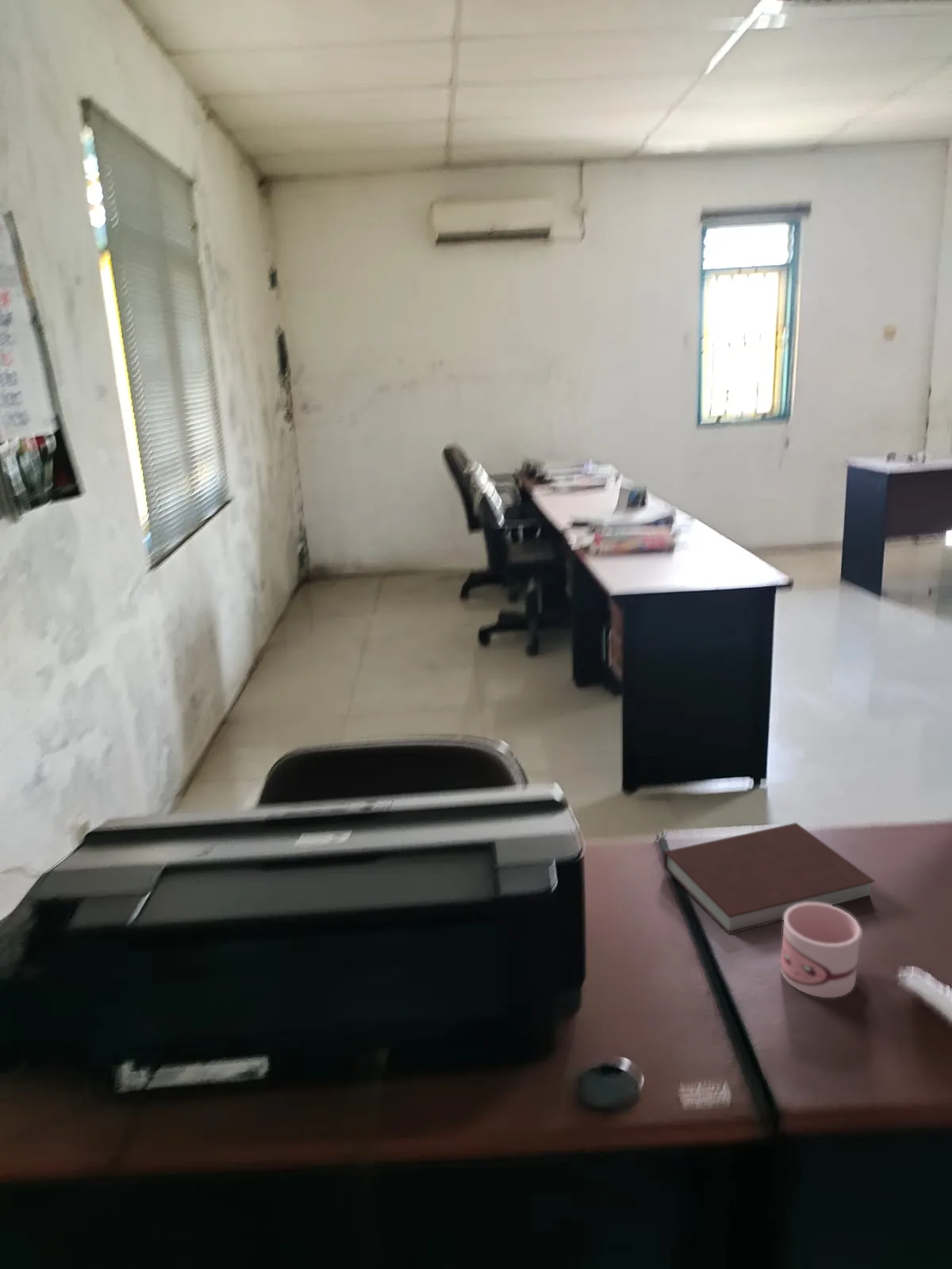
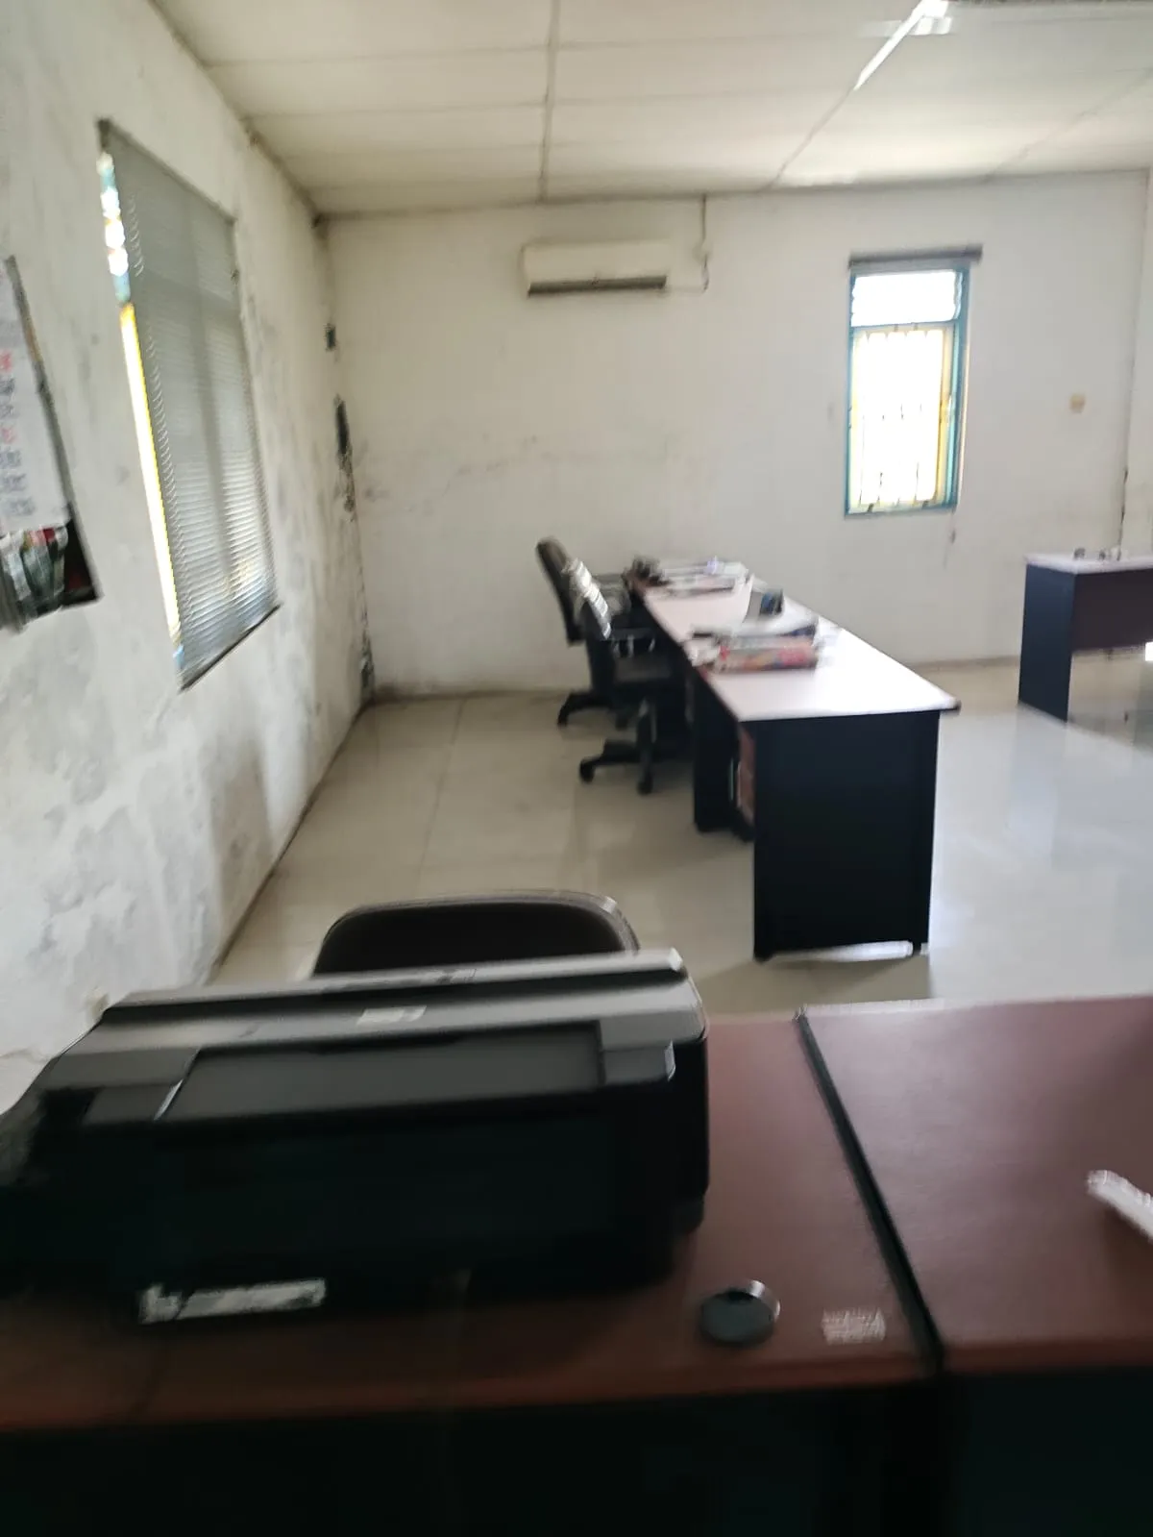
- notebook (765, 874)
- mug (827, 945)
